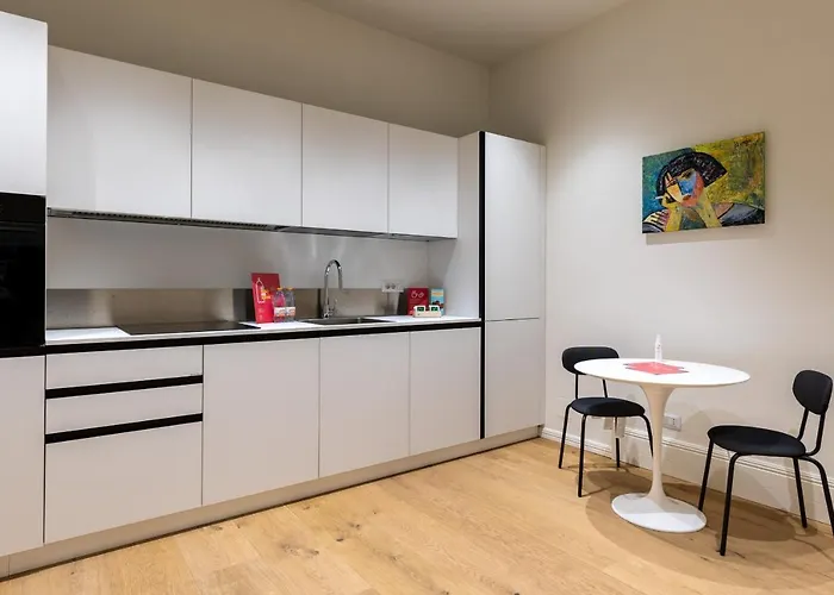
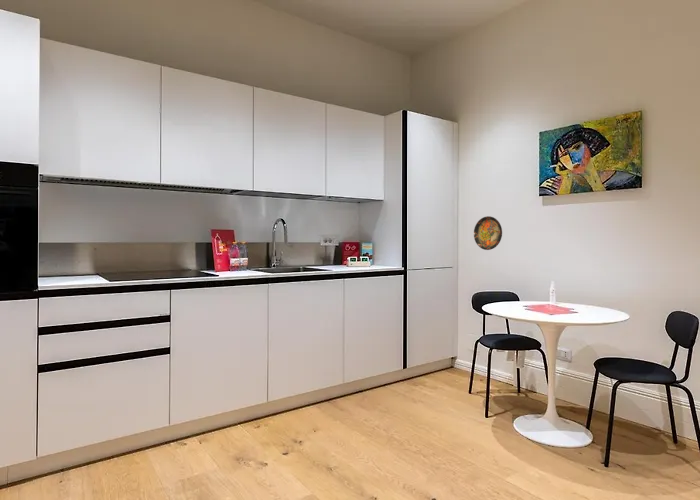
+ decorative plate (488, 233)
